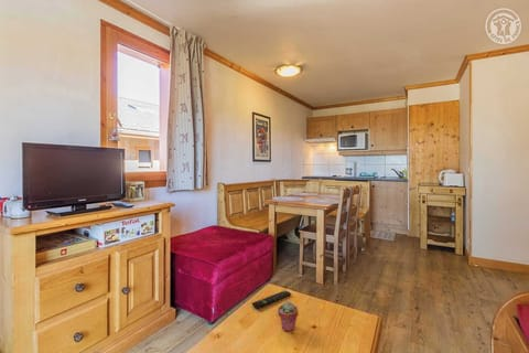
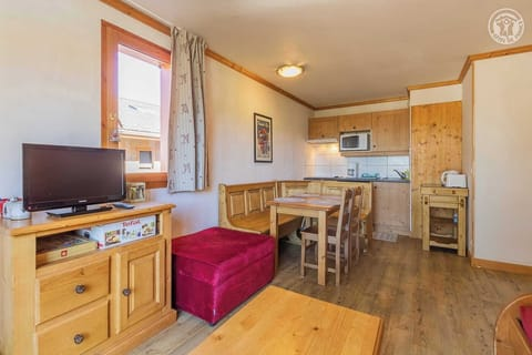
- remote control (272, 299)
- potted succulent (288, 313)
